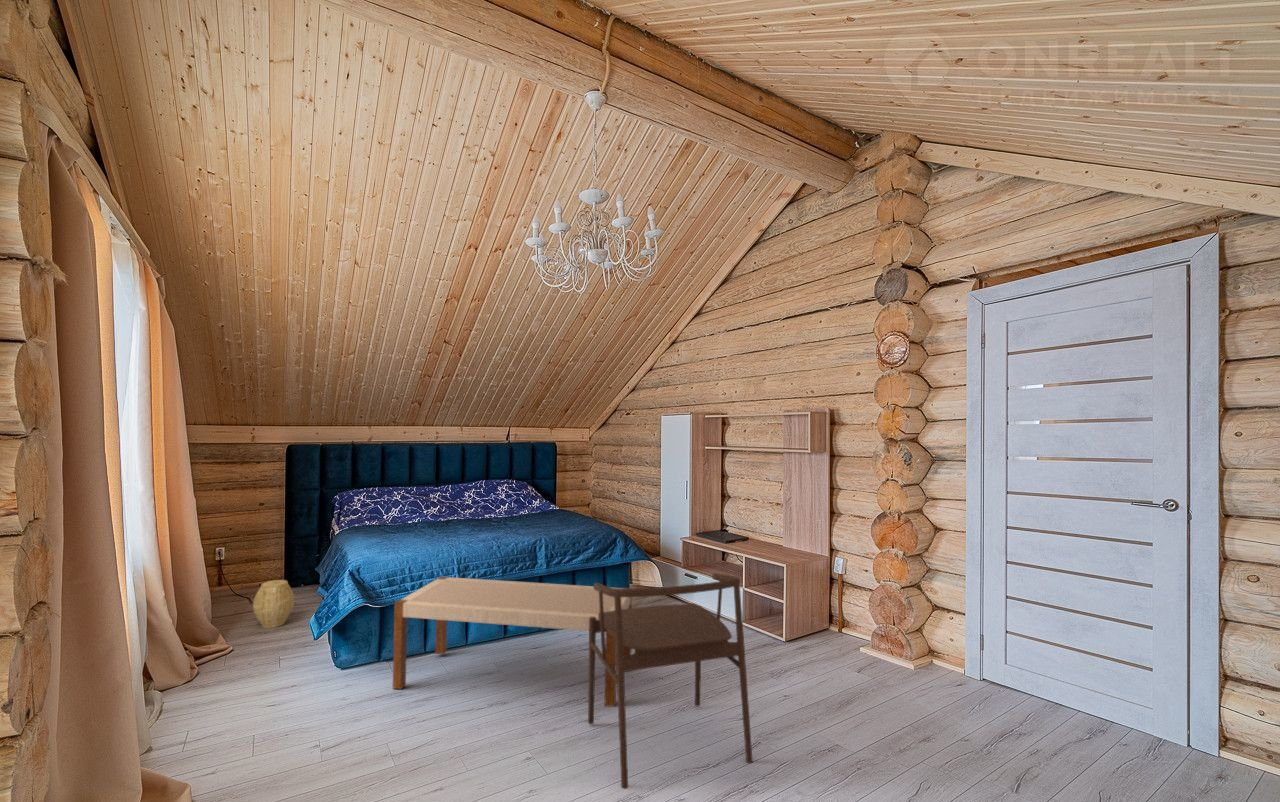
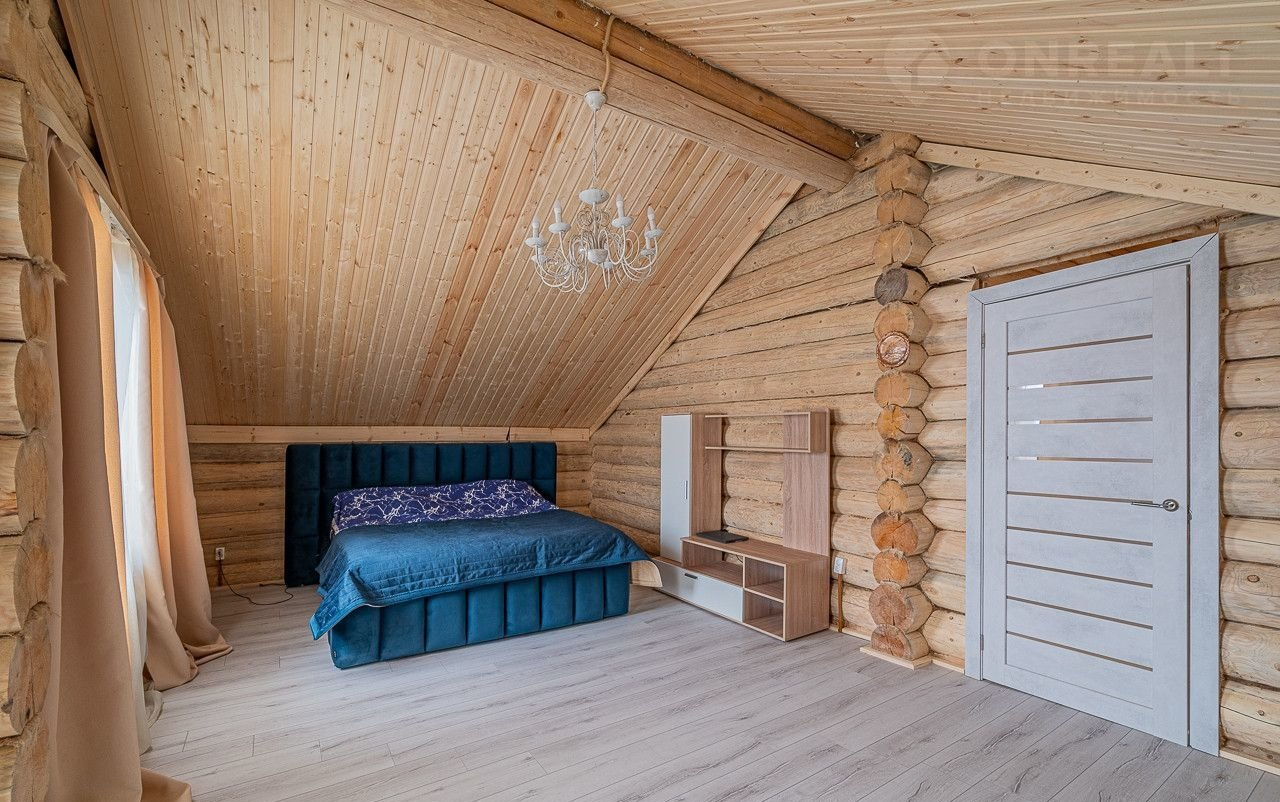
- woven basket (273, 602)
- bench (518, 625)
- armchair (664, 654)
